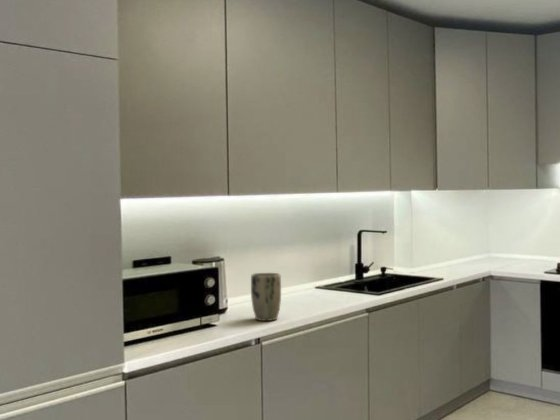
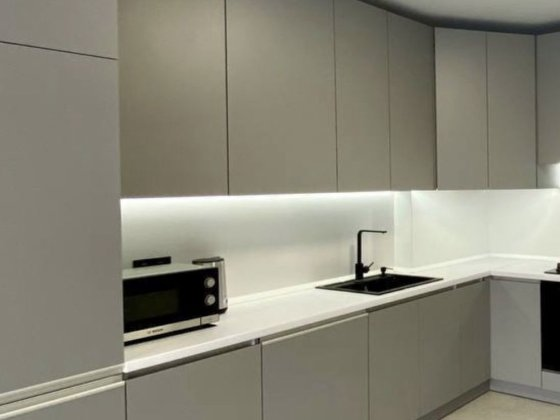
- plant pot (266, 296)
